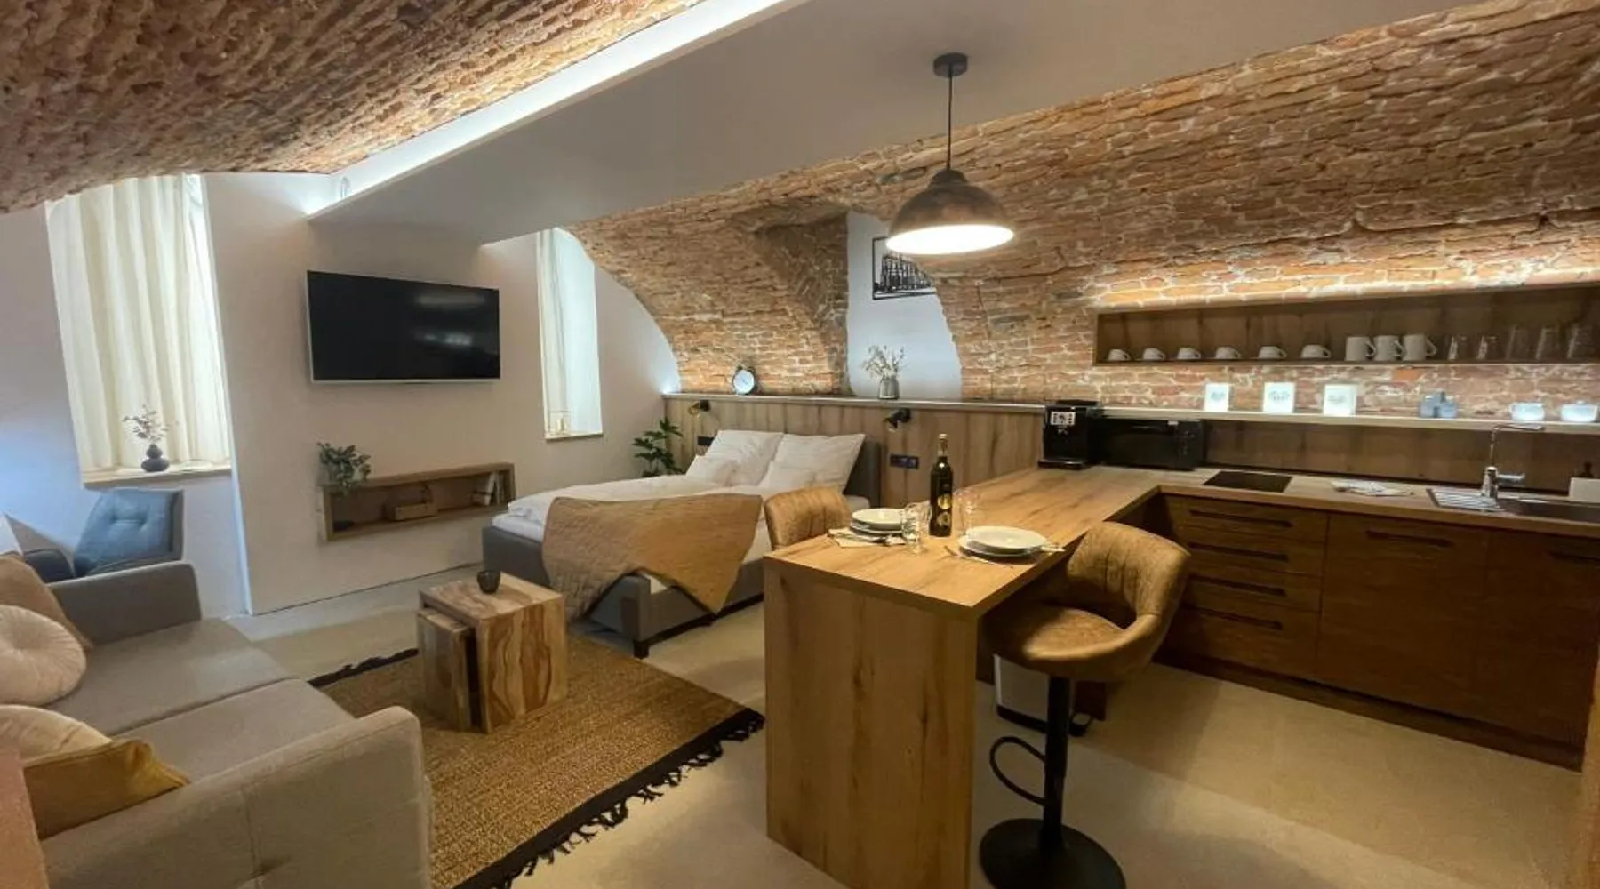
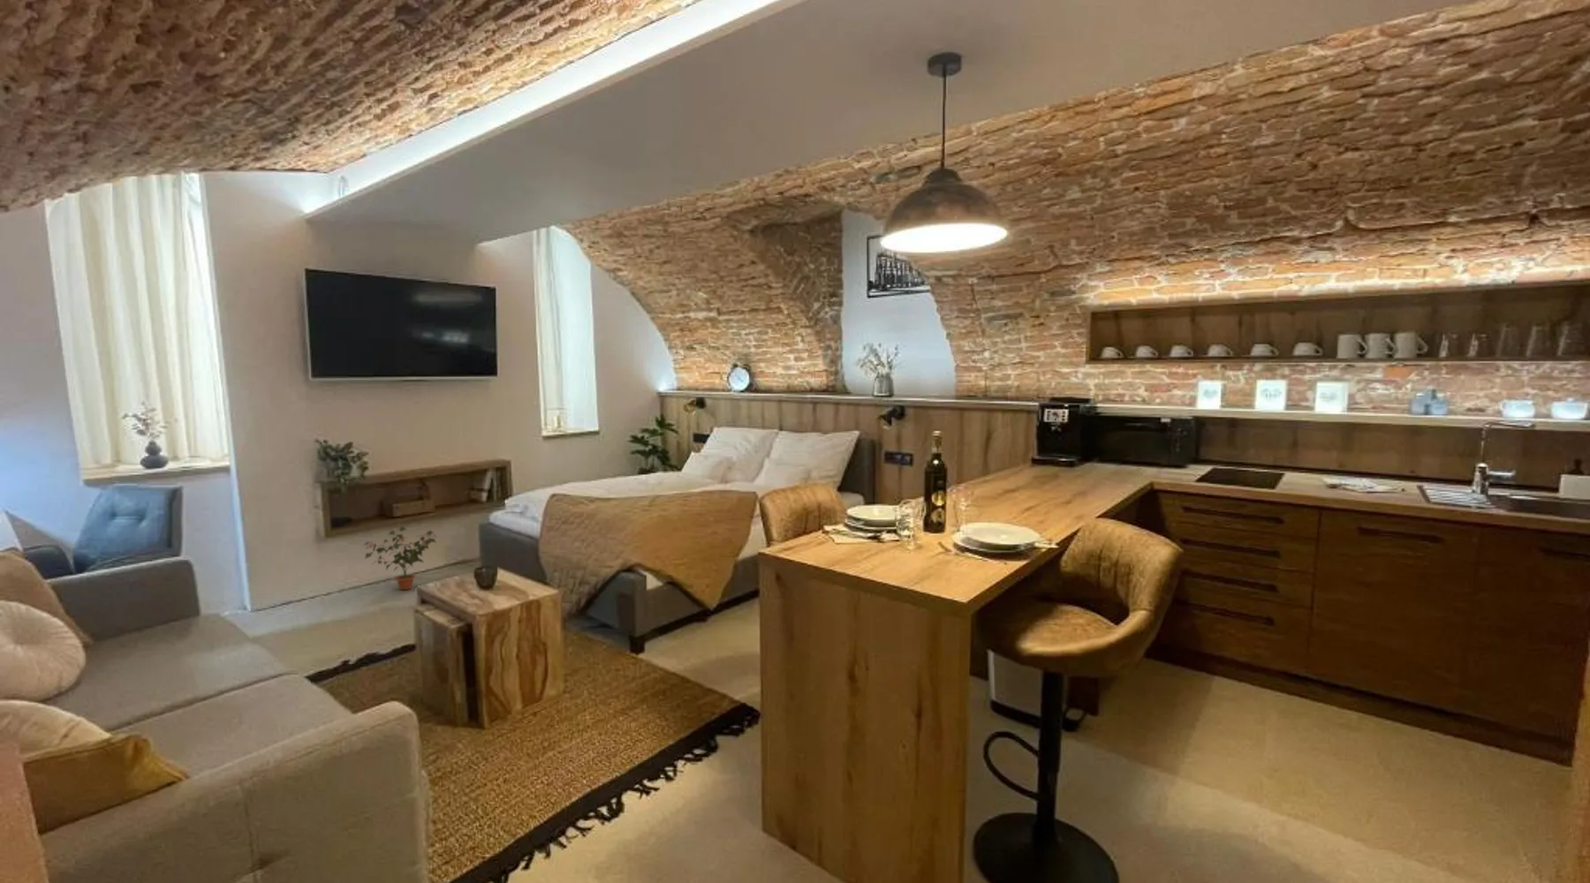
+ potted plant (402, 558)
